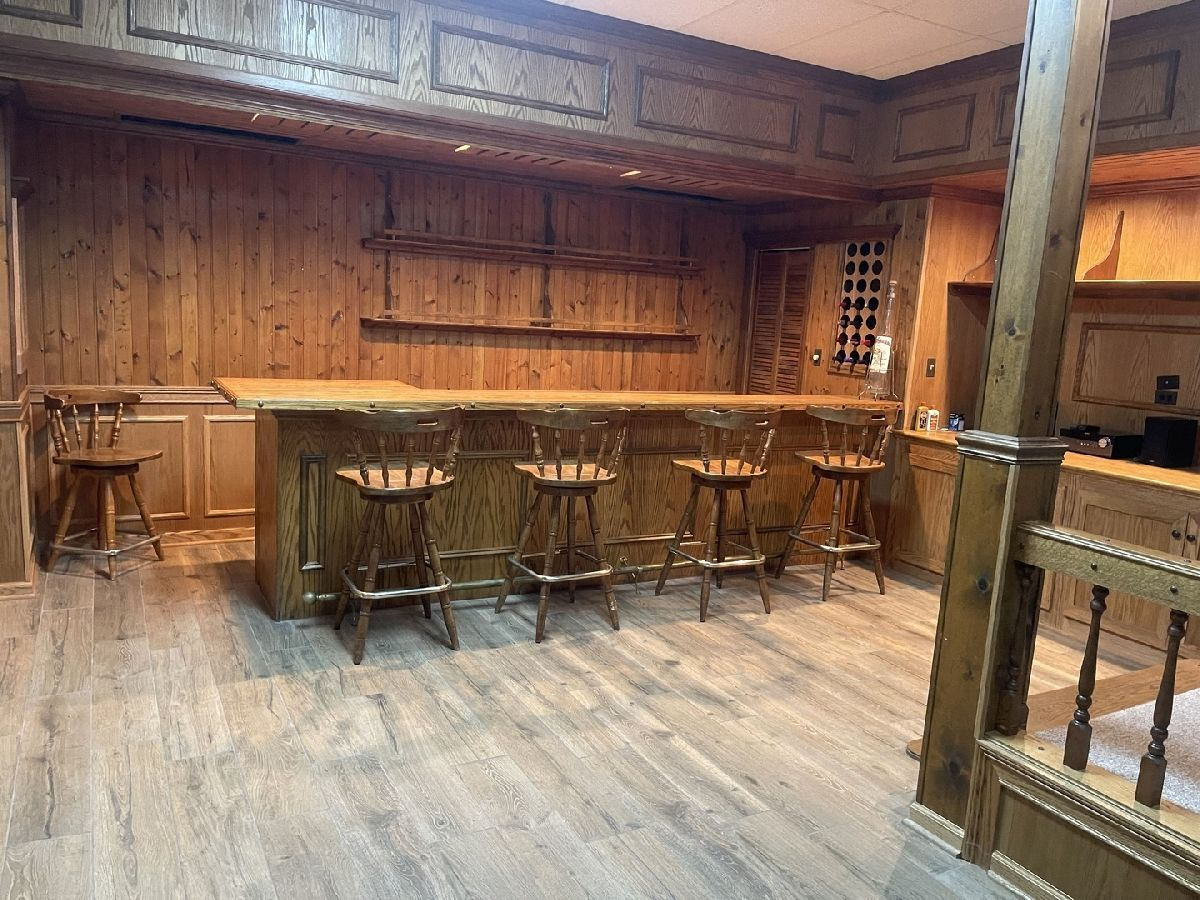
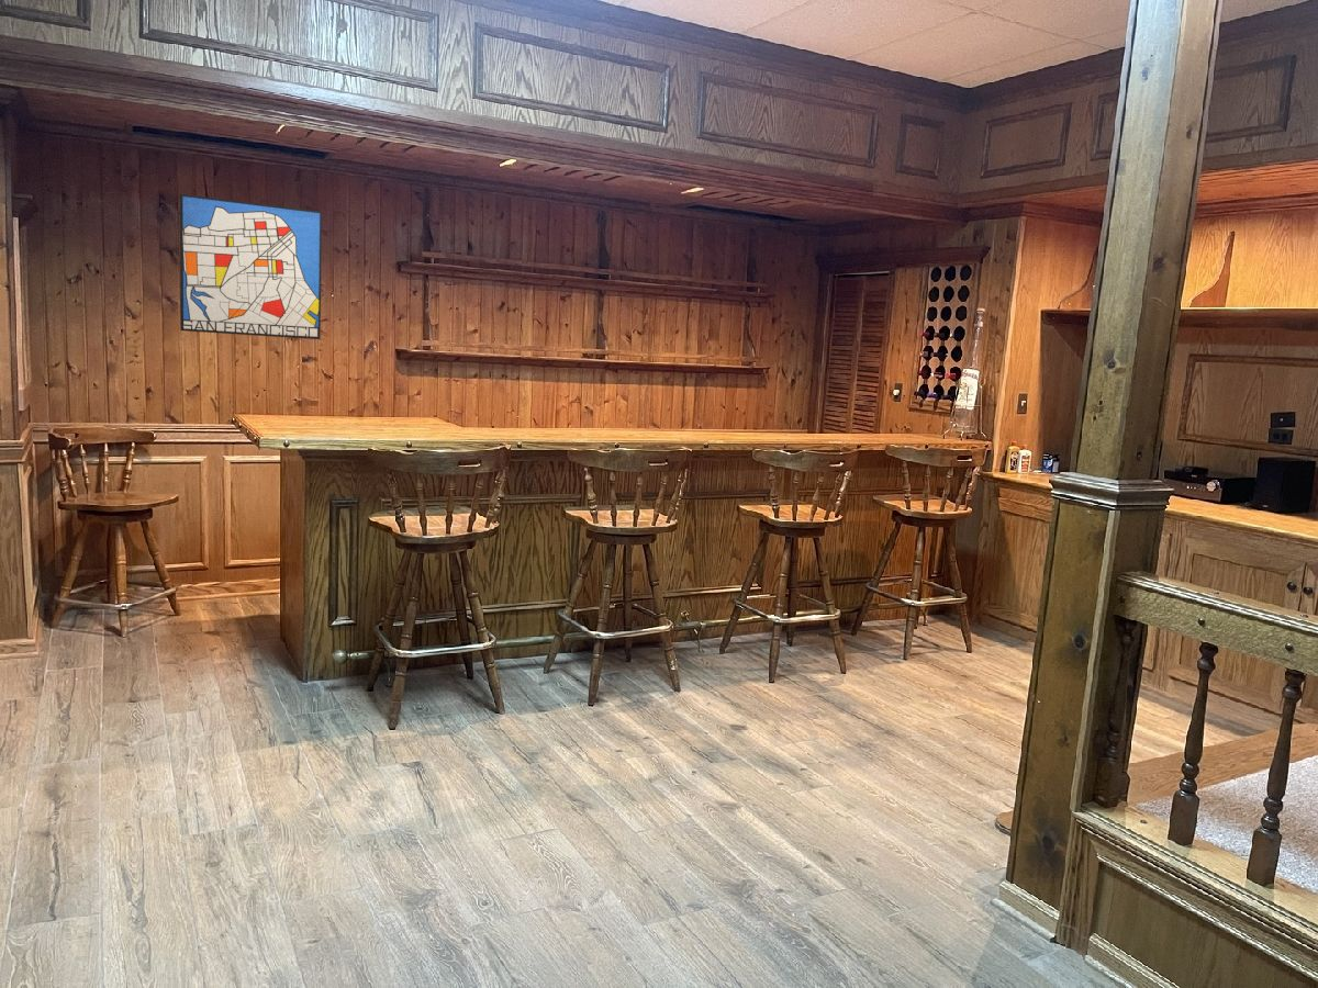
+ wall art (253, 269)
